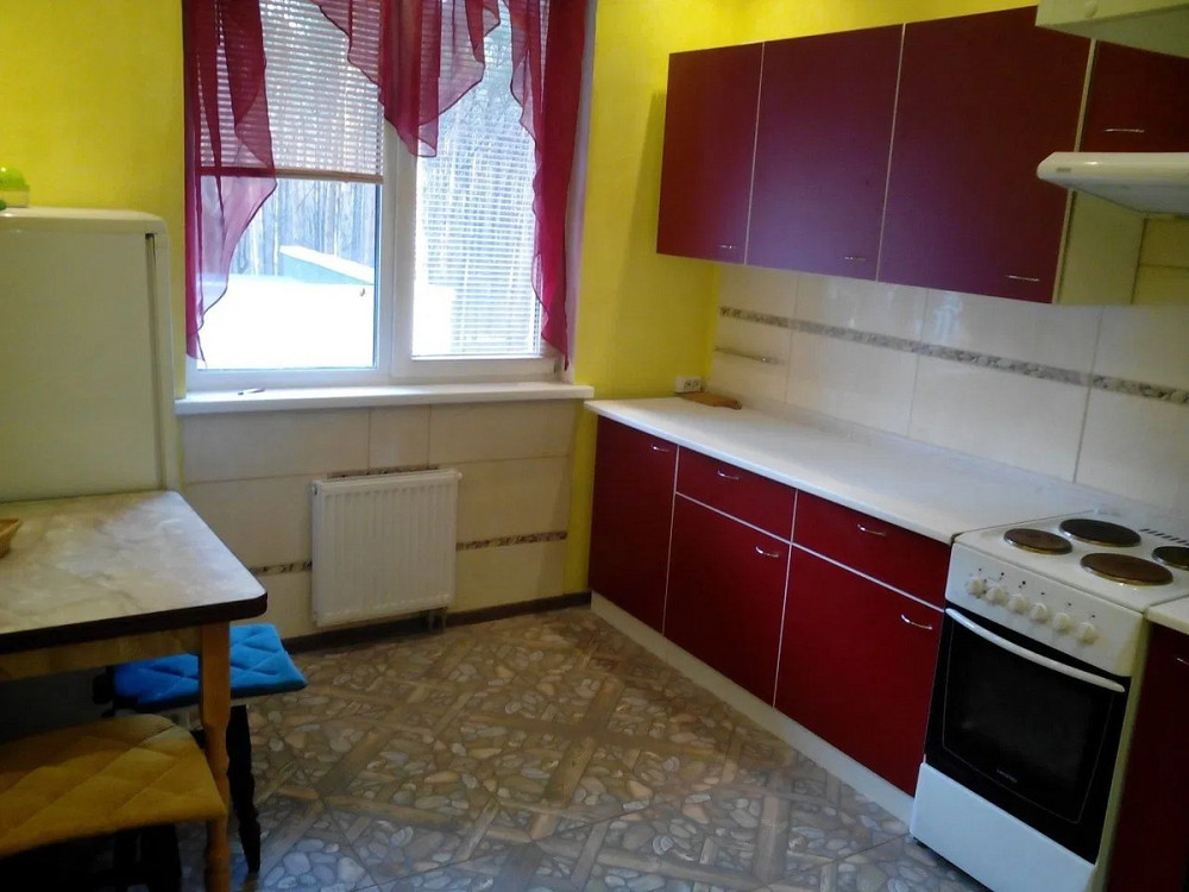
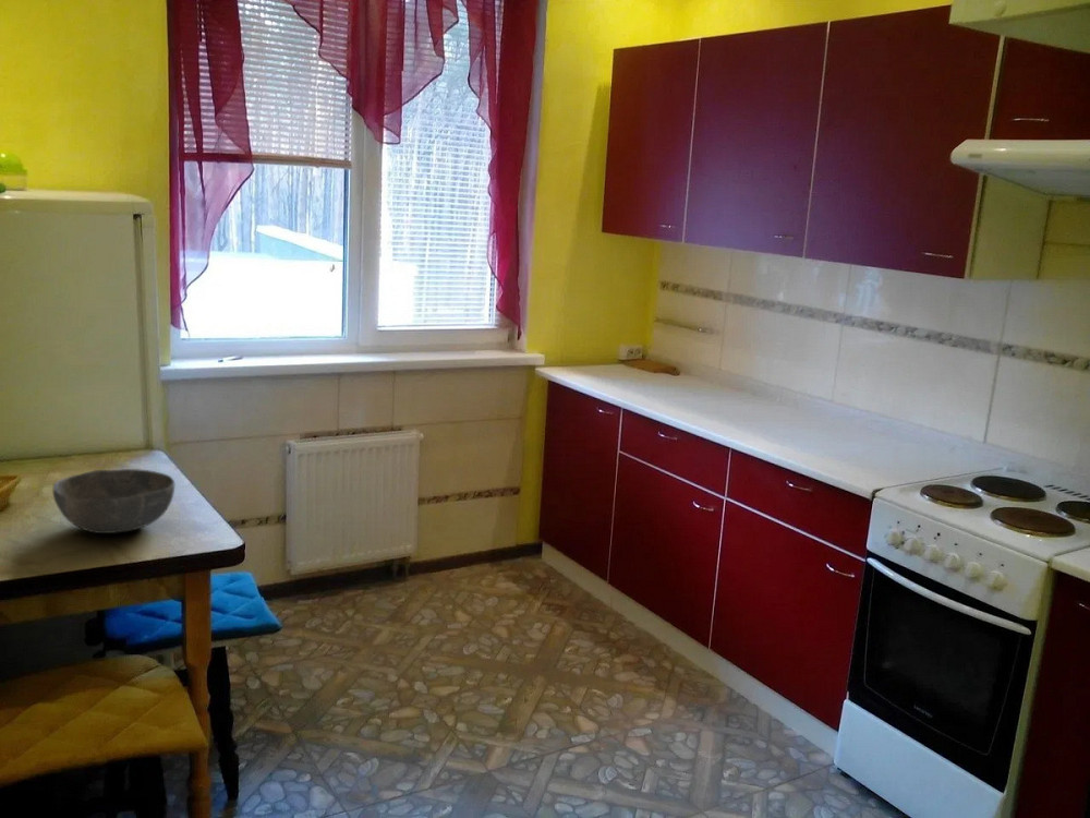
+ bowl (116, 504)
